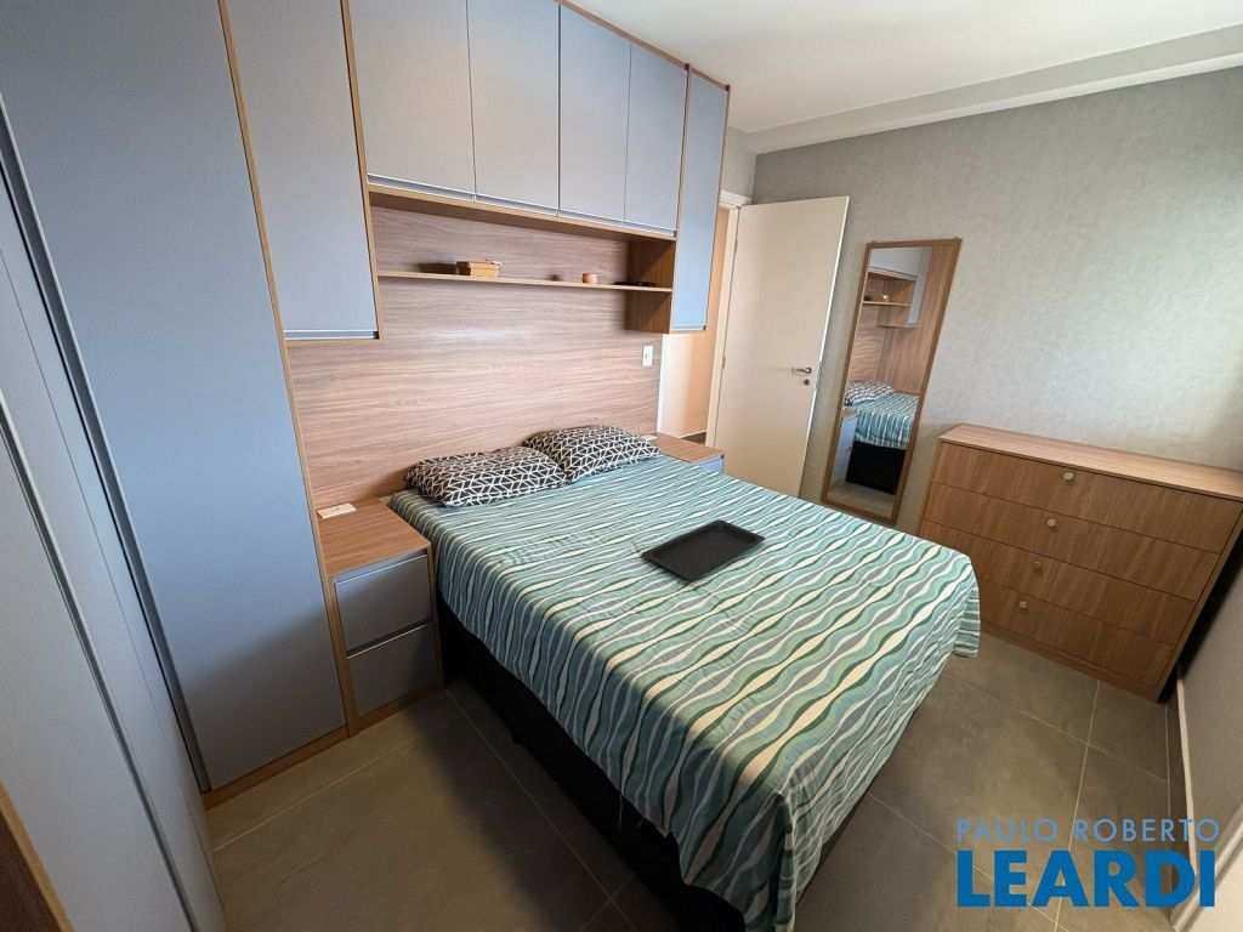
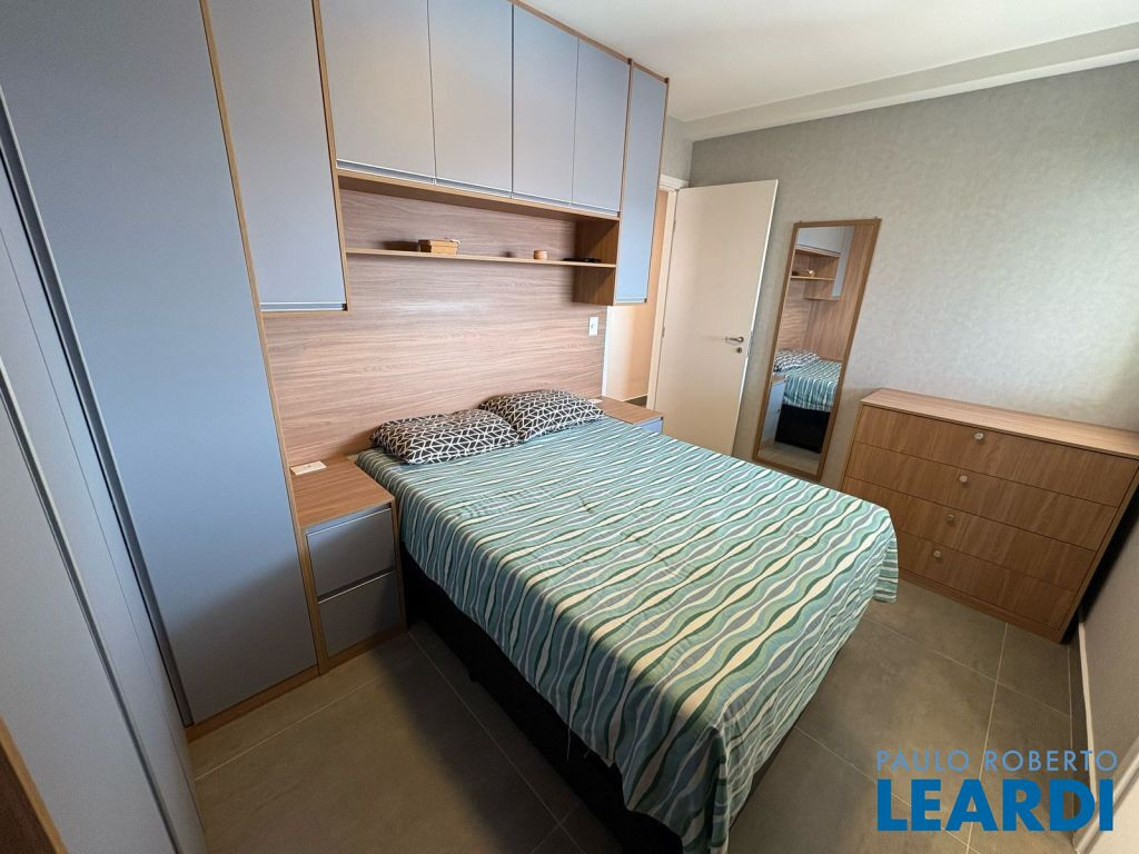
- serving tray (705, 549)
